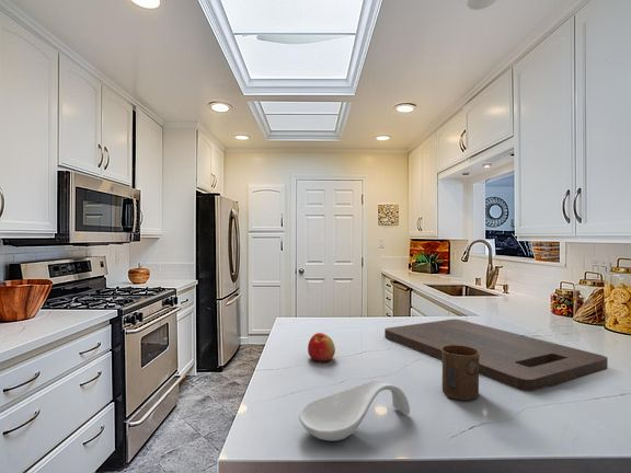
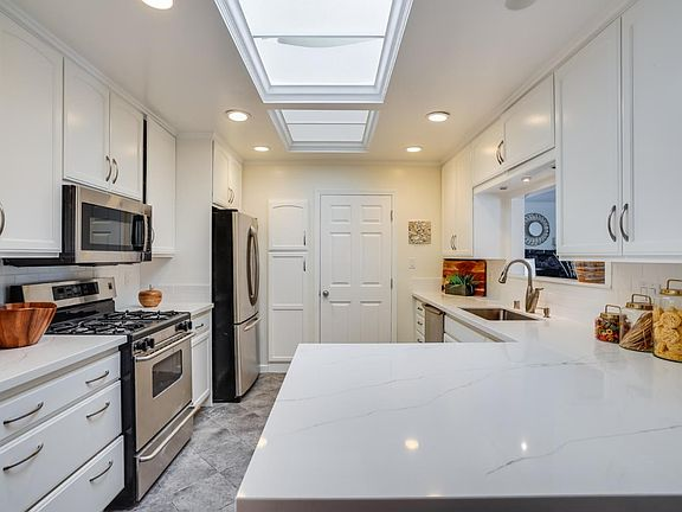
- cutting board (481, 345)
- apple (321, 346)
- spoon rest (356, 406)
- cup (459, 371)
